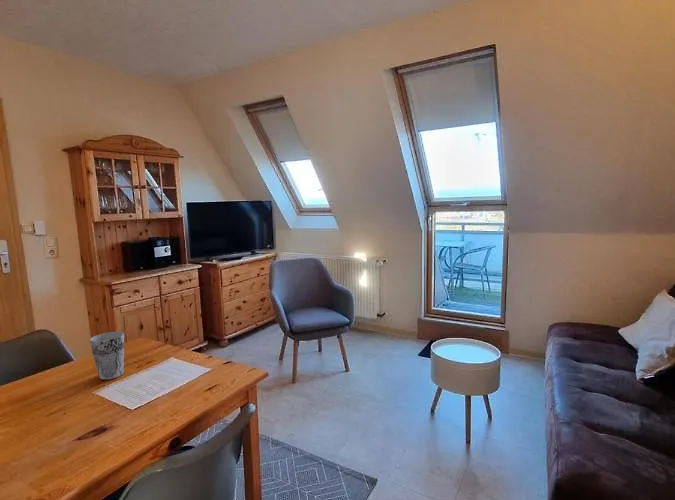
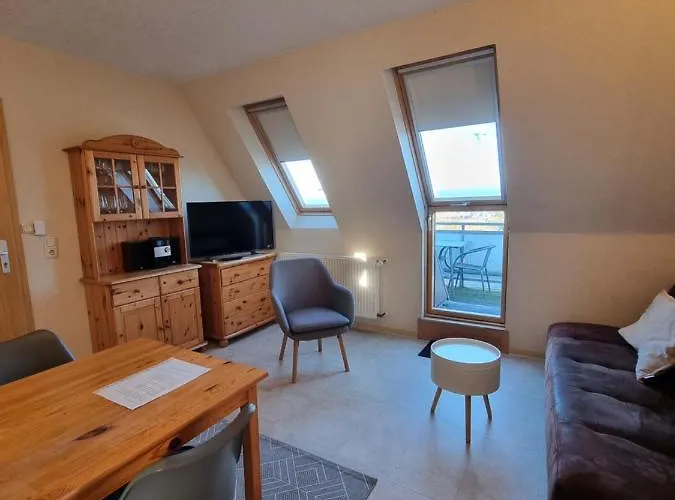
- cup (109, 355)
